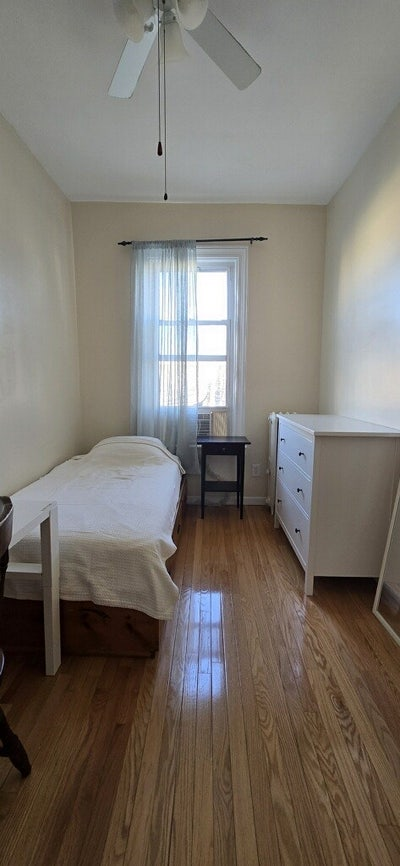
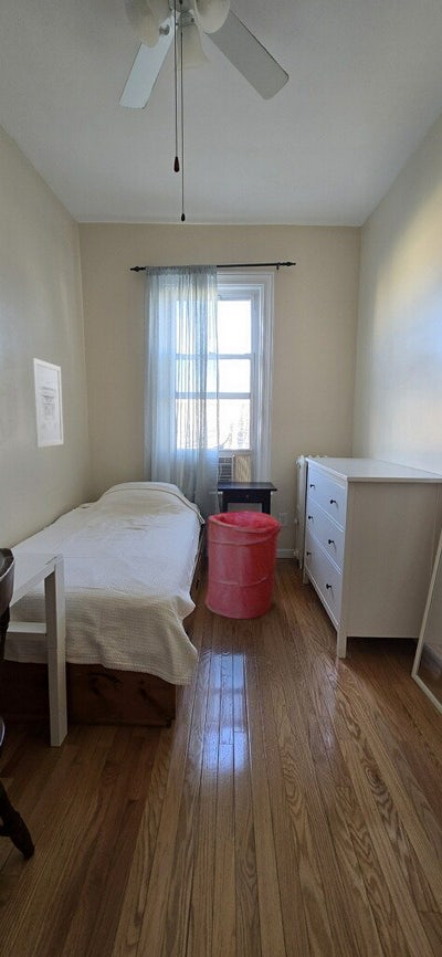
+ laundry hamper (242, 560)
+ wall art (49, 404)
